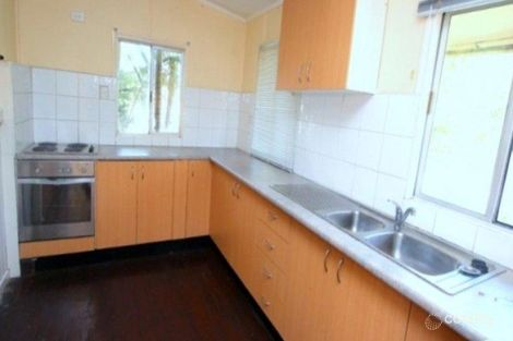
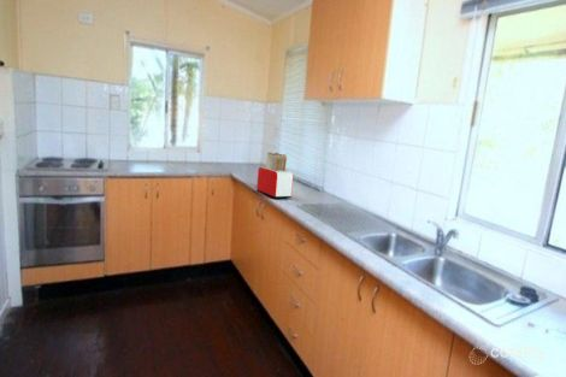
+ toaster (273, 173)
